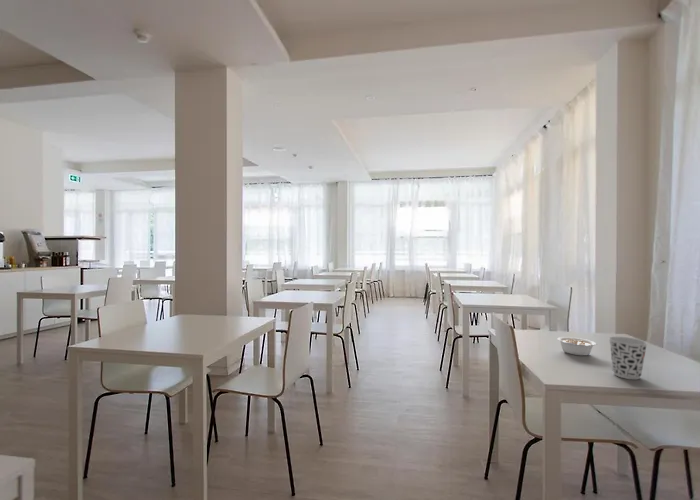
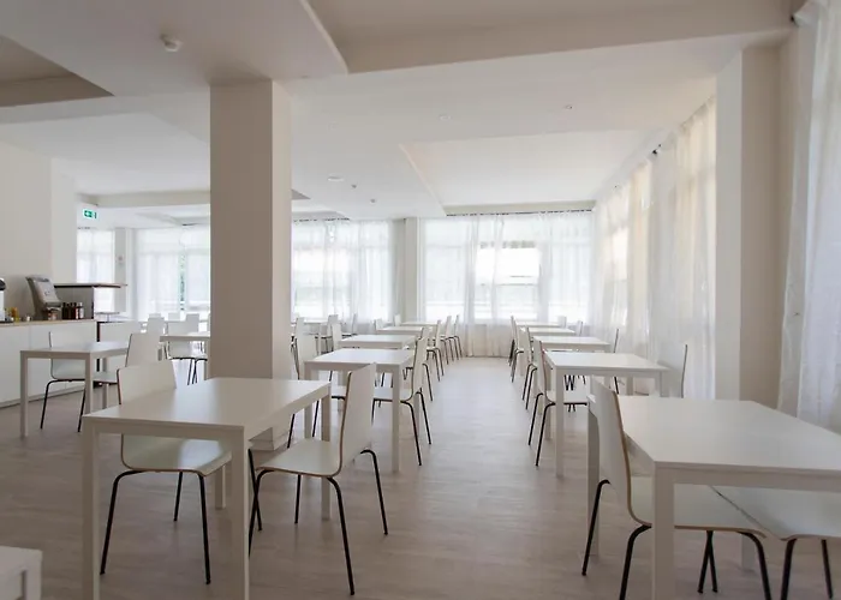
- legume (577, 345)
- cup (627, 358)
